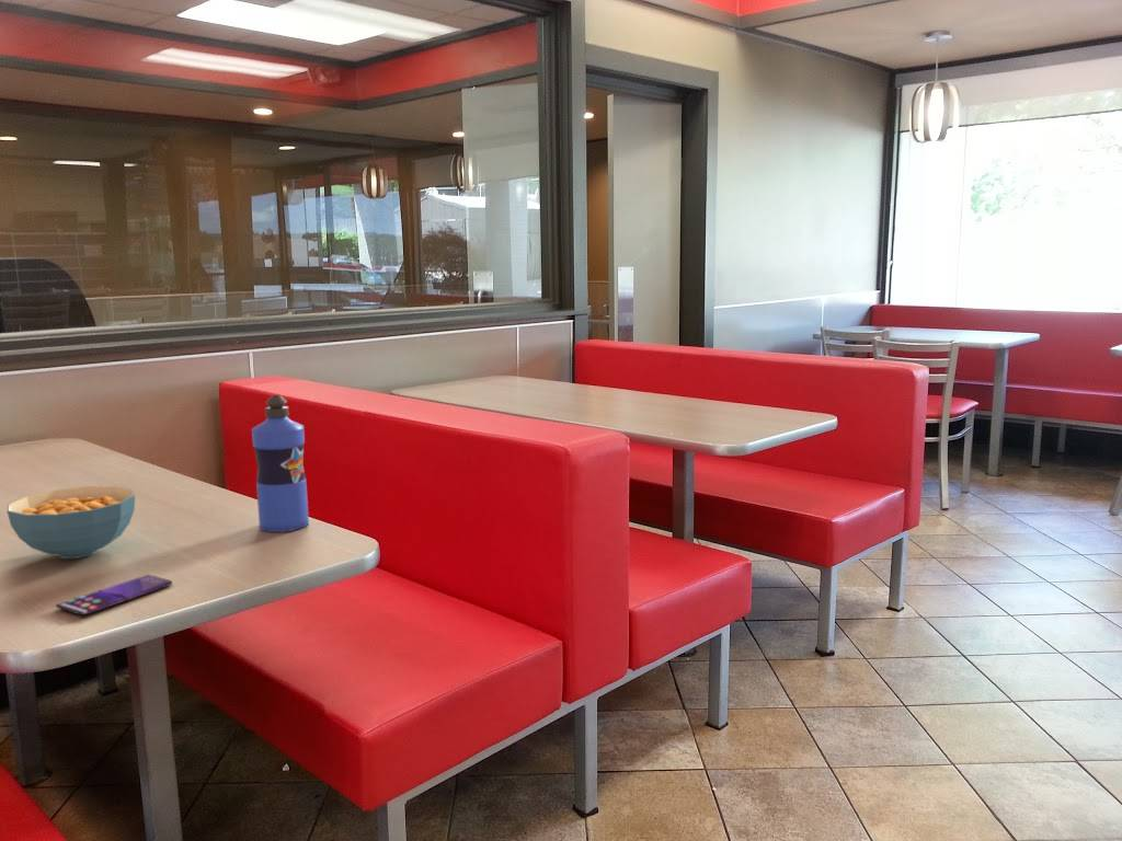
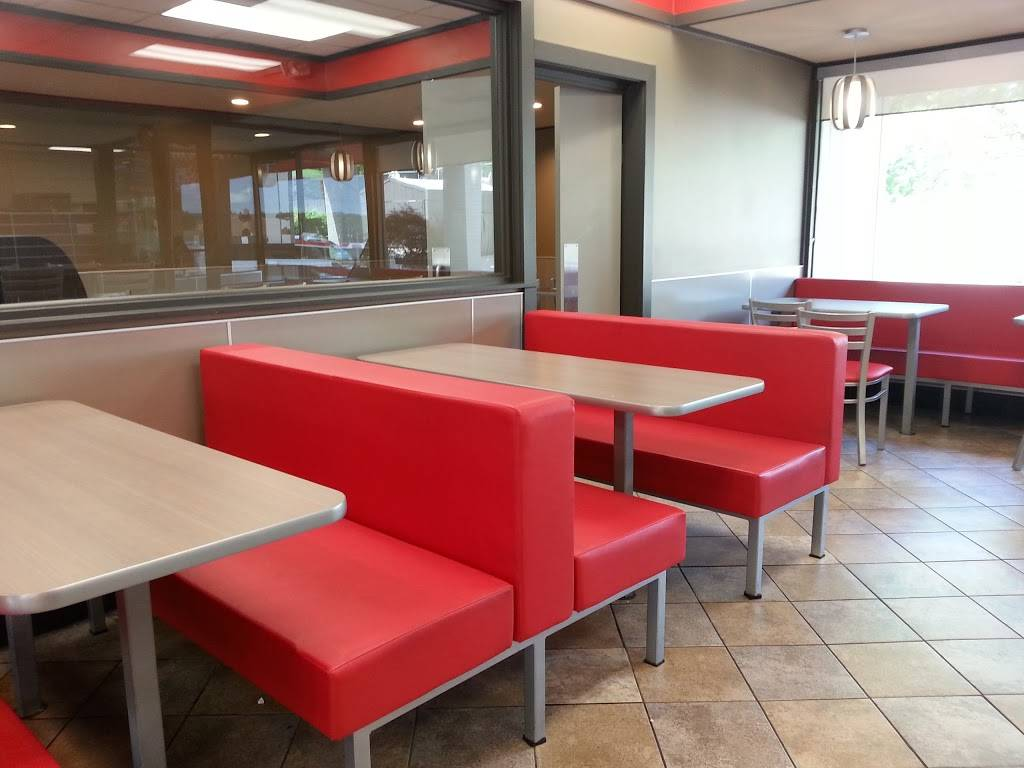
- cereal bowl (75, 526)
- smartphone (116, 594)
- water bottle (279, 461)
